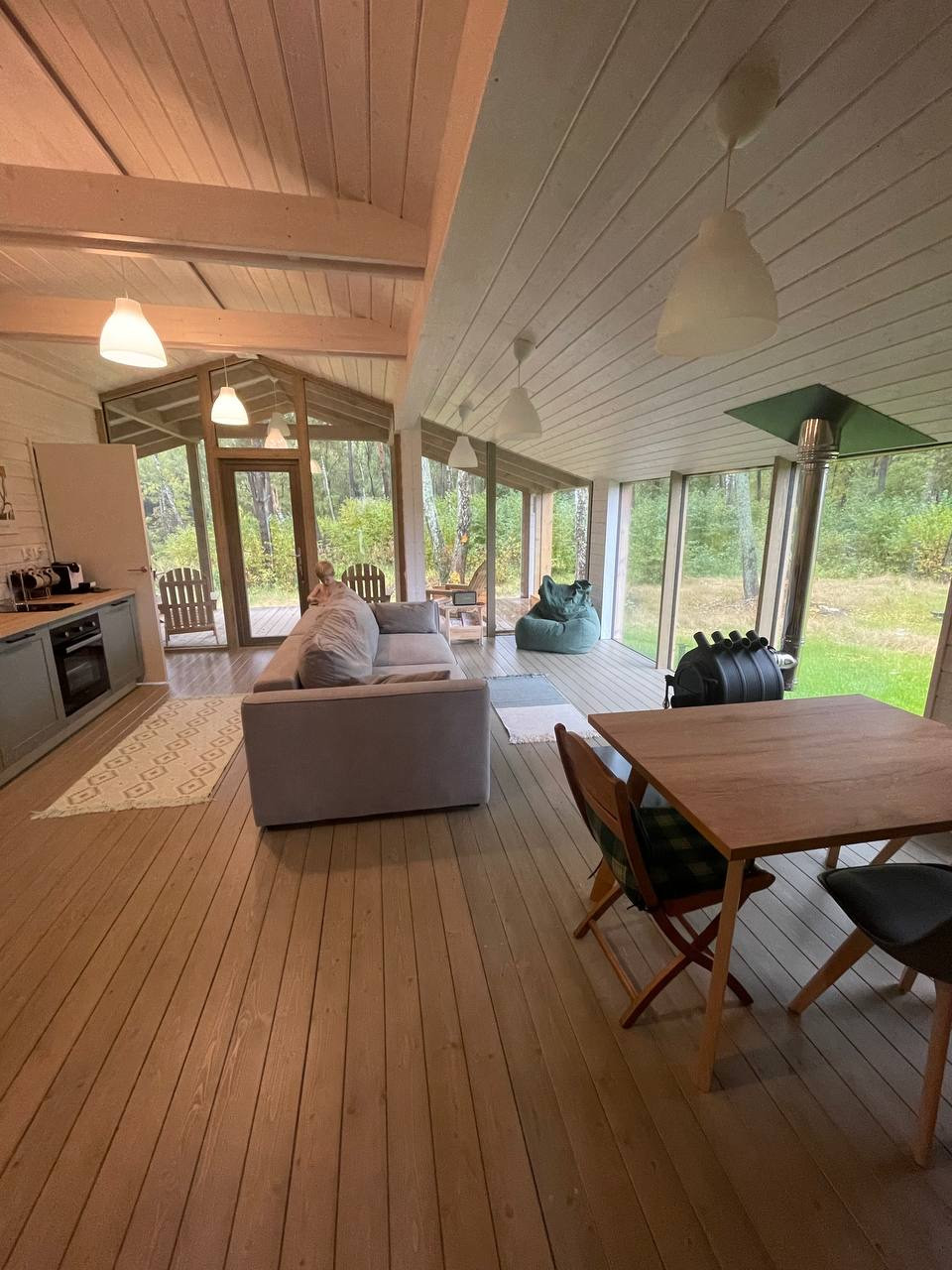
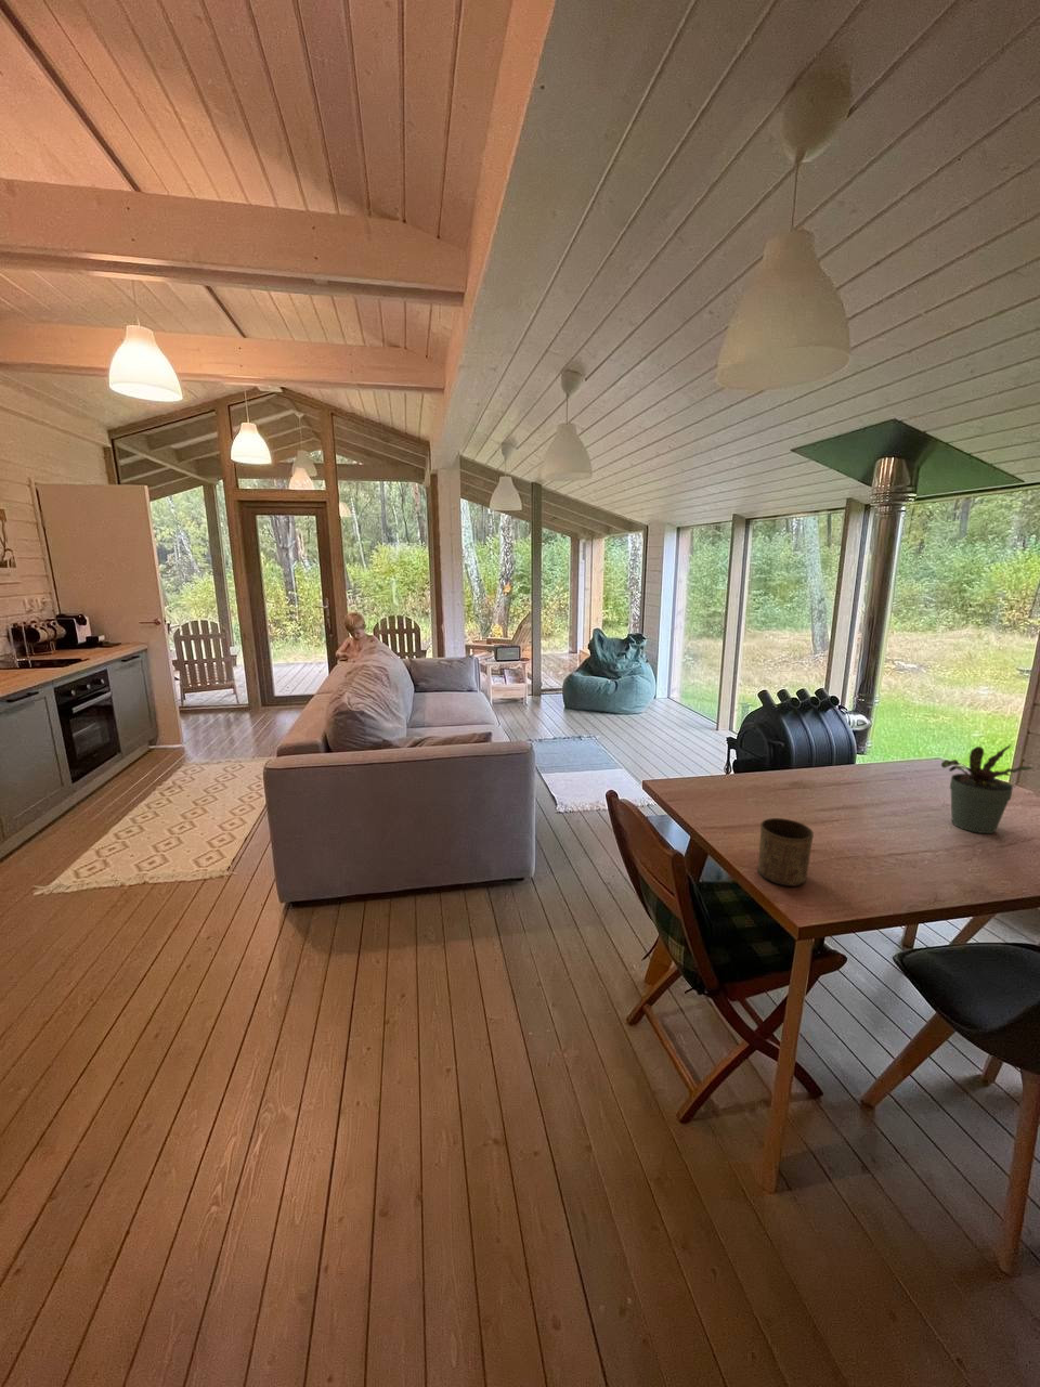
+ cup (783, 852)
+ potted plant (983, 786)
